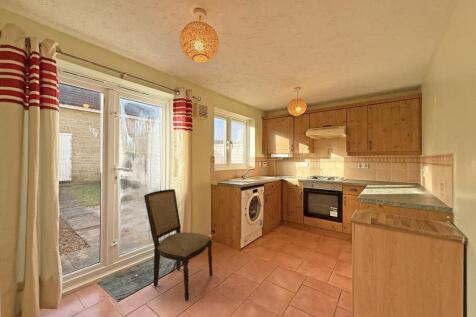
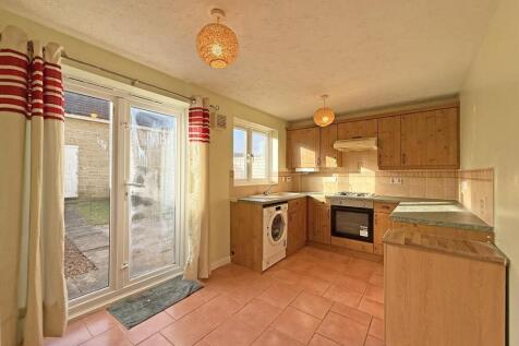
- dining chair (179, 236)
